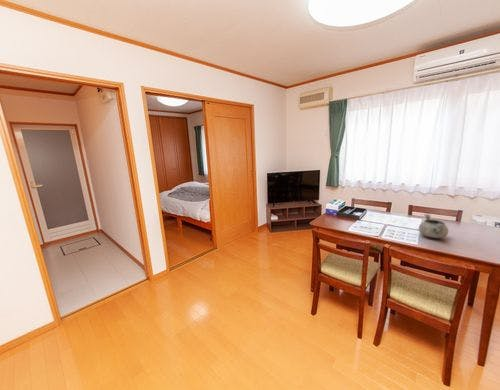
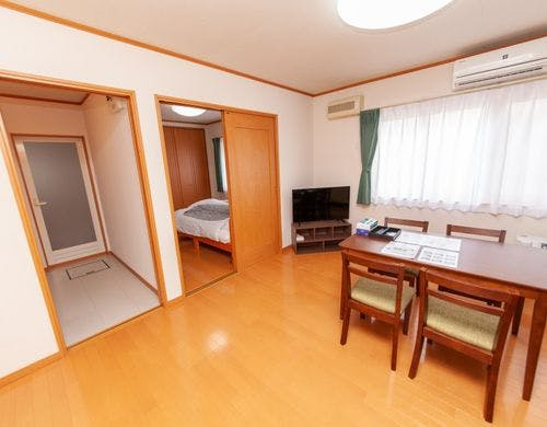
- decorative bowl (433, 227)
